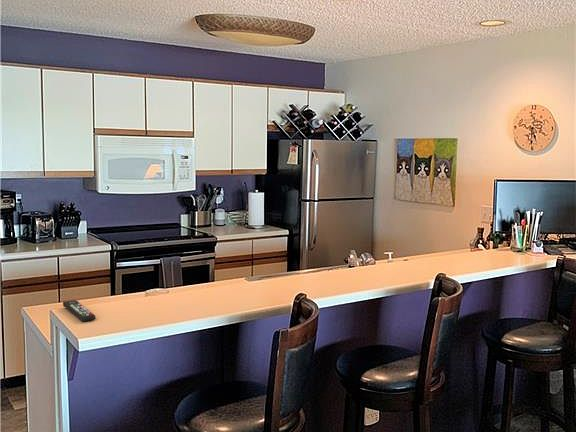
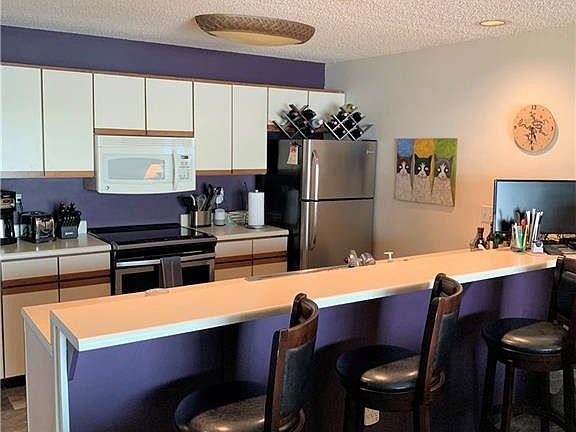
- remote control (78, 310)
